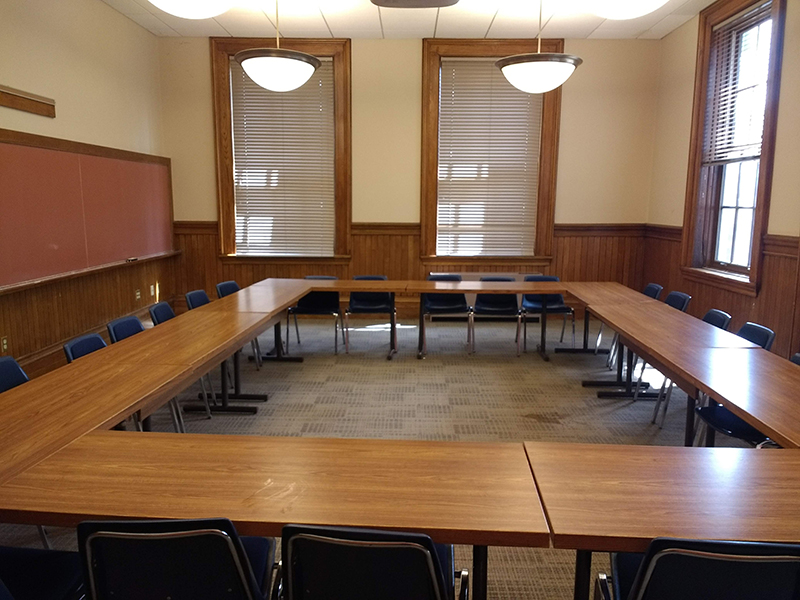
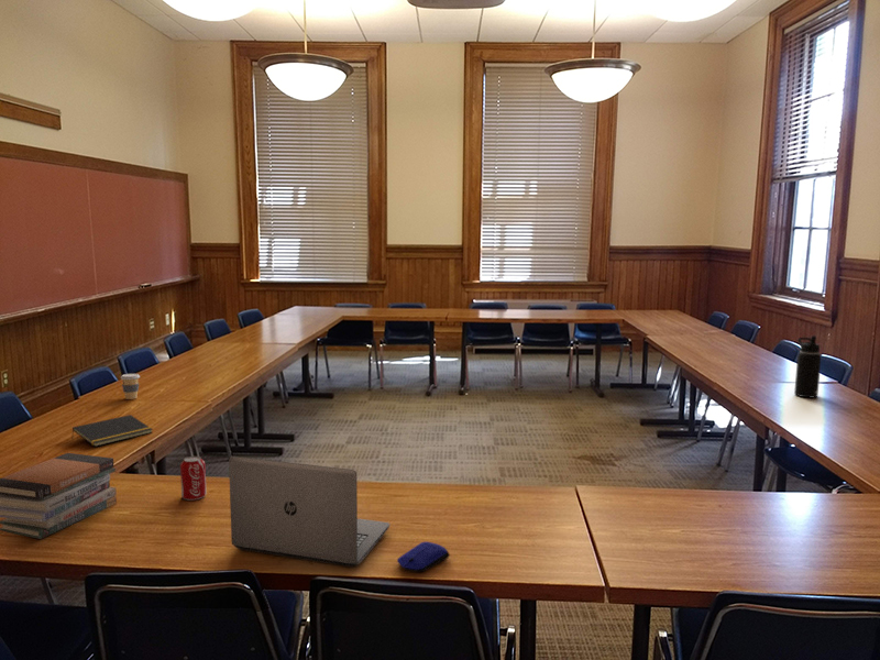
+ water bottle (806, 364)
+ coffee cup (130, 386)
+ beverage can (193, 477)
+ book stack (56, 493)
+ laptop (312, 494)
+ notepad (113, 429)
+ computer mouse (422, 554)
